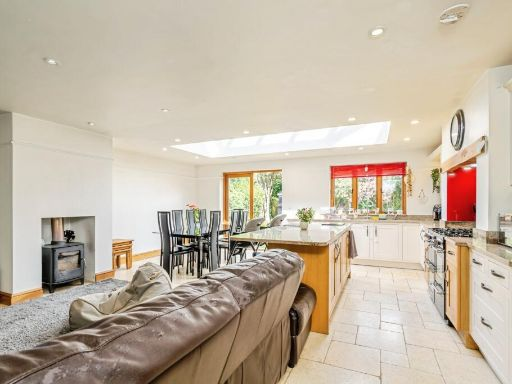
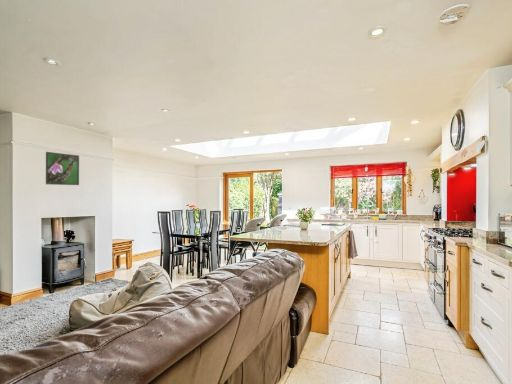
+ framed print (63, 169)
